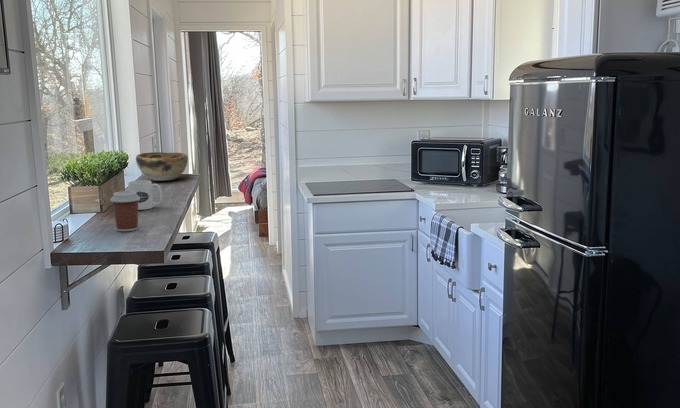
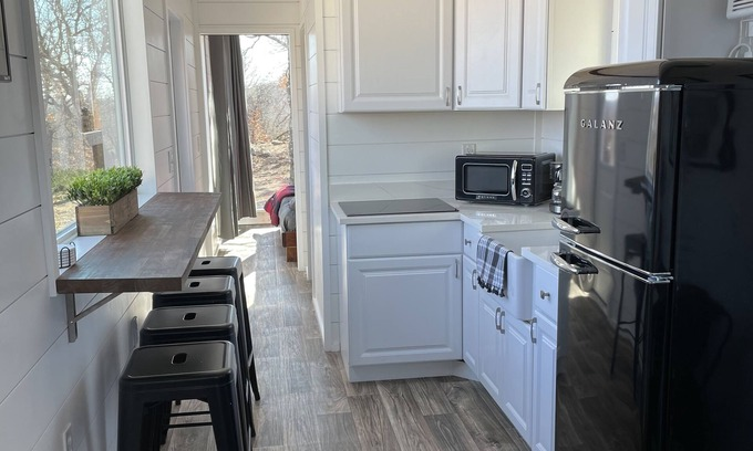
- decorative bowl (162, 167)
- coffee cup (126, 211)
- mug (145, 194)
